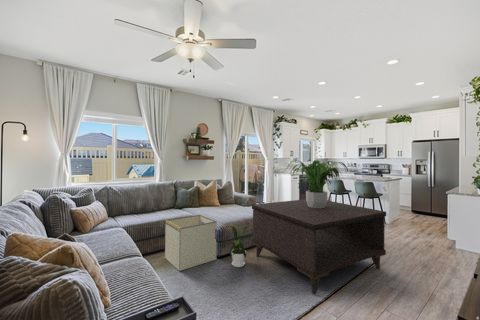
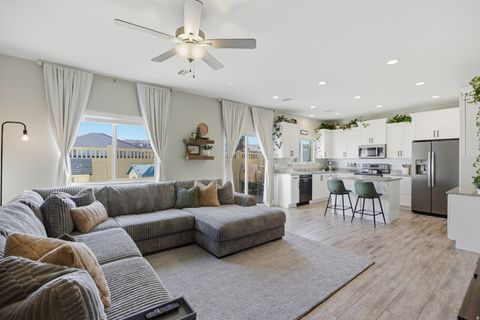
- coffee table (314, 234)
- potted plant (317, 183)
- house plant (238, 244)
- storage bin (190, 239)
